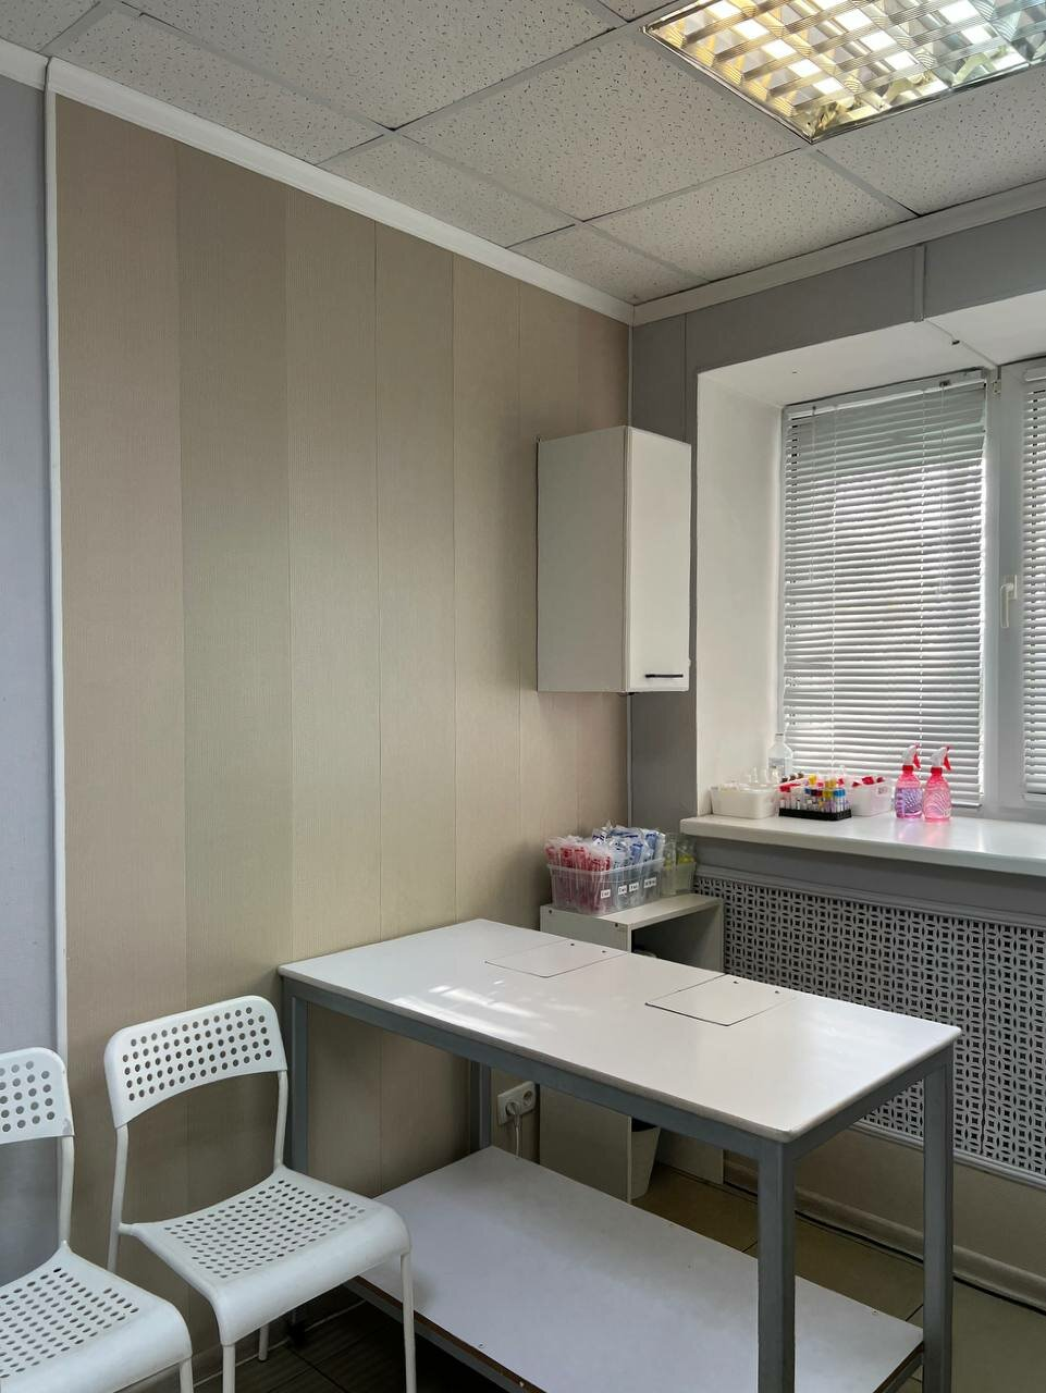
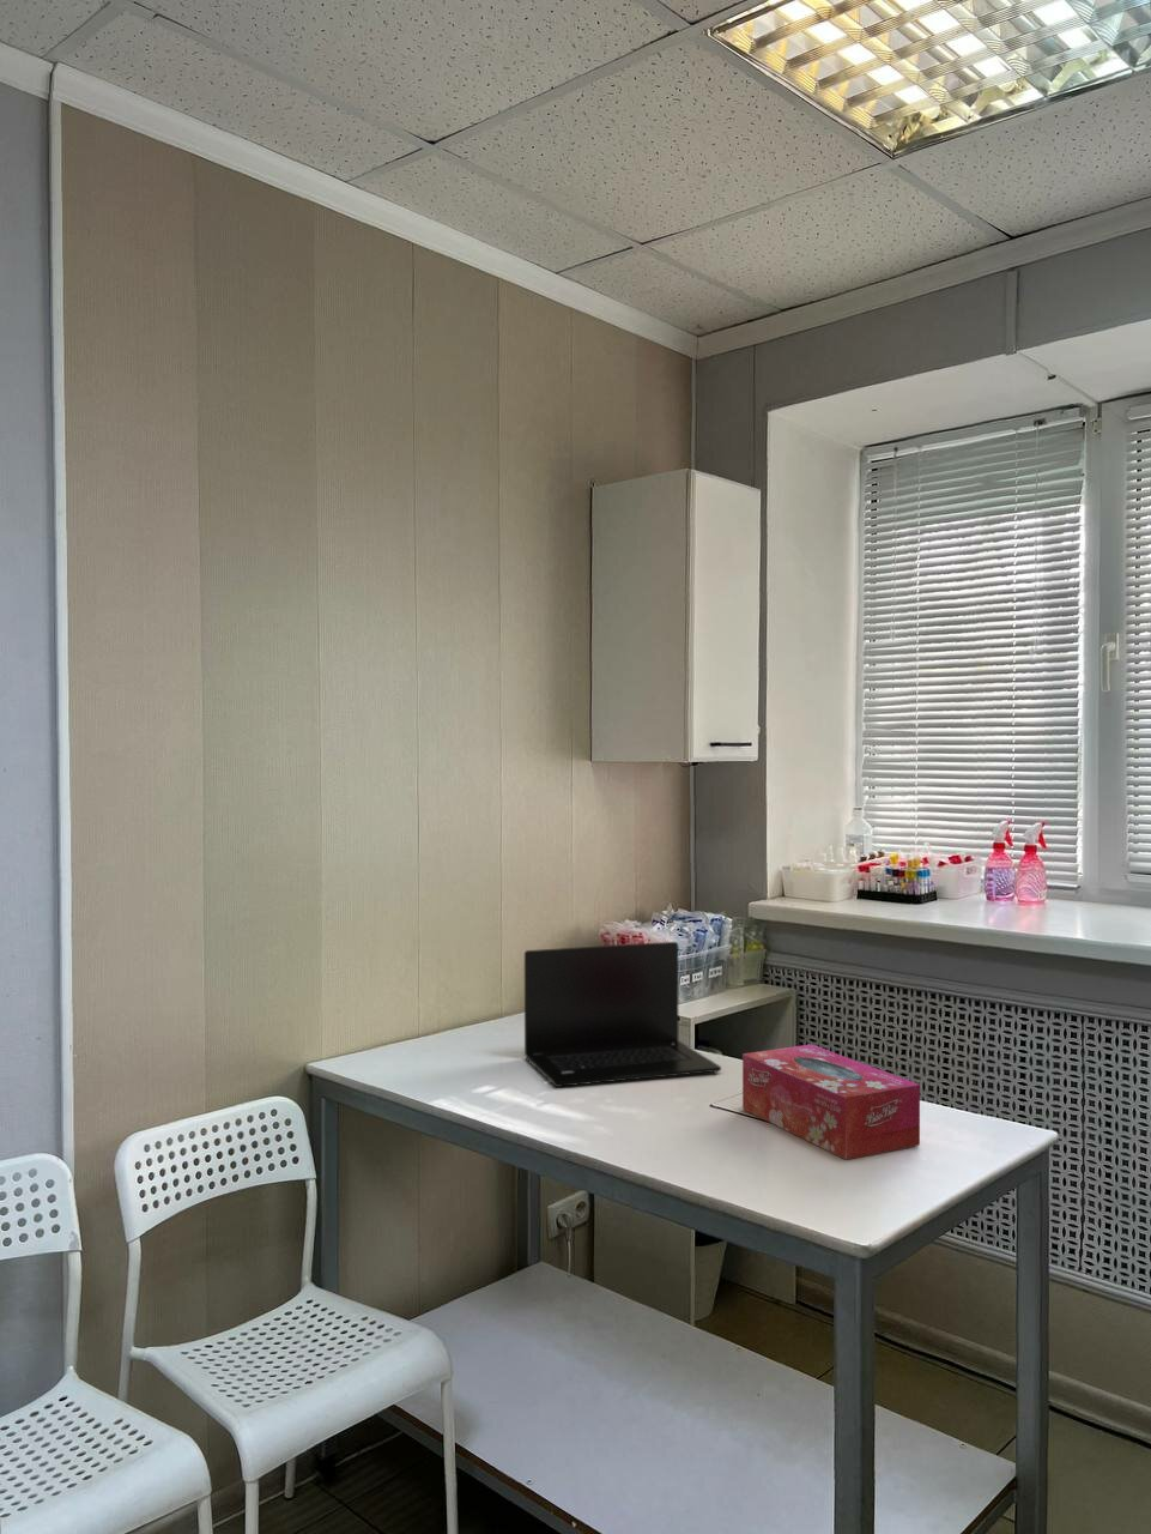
+ laptop (620, 1009)
+ tissue box (827, 1096)
